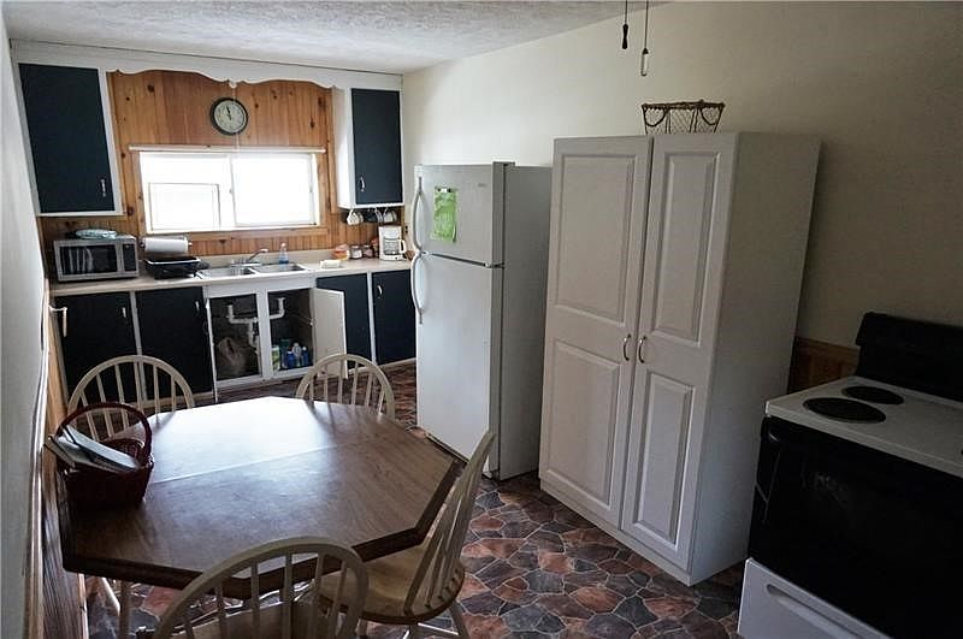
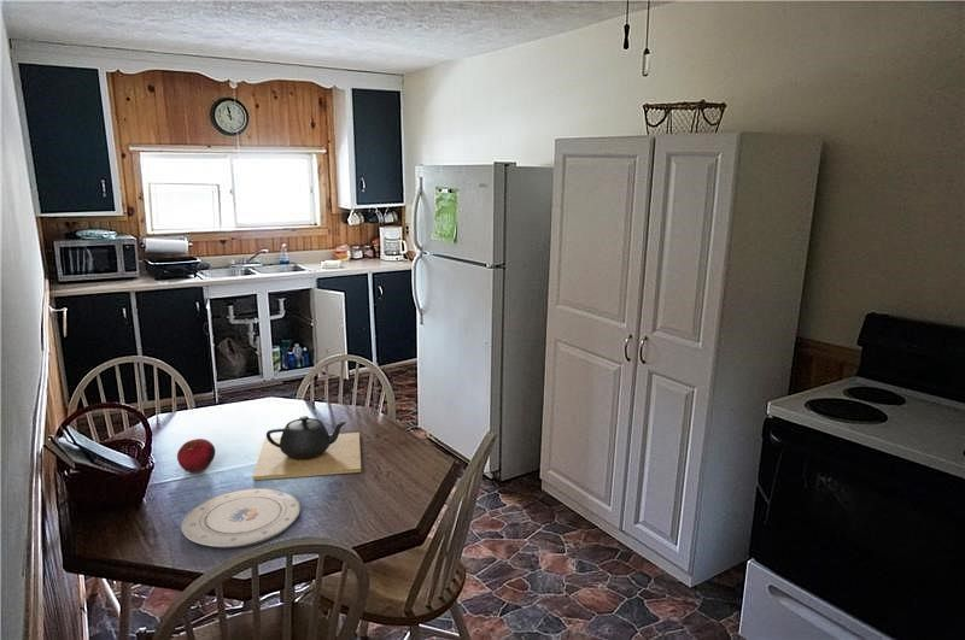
+ teapot (309, 436)
+ plate (242, 517)
+ fruit (195, 454)
